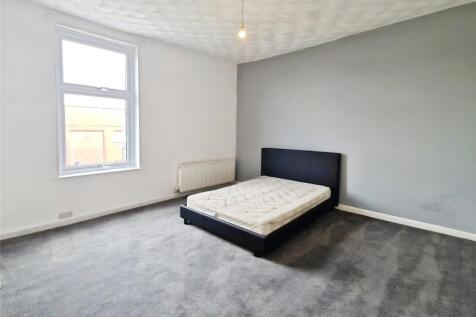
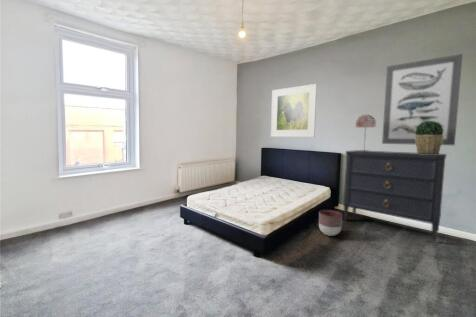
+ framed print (292, 112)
+ planter (330, 223)
+ dresser (390, 189)
+ table lamp (365, 133)
+ potted plant (428, 137)
+ wall art (418, 103)
